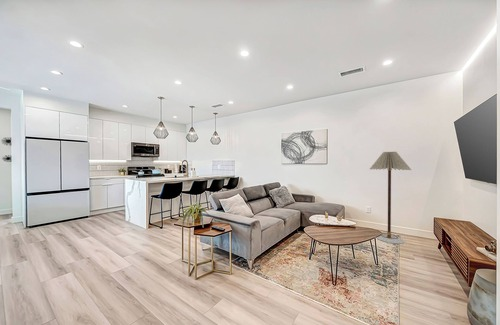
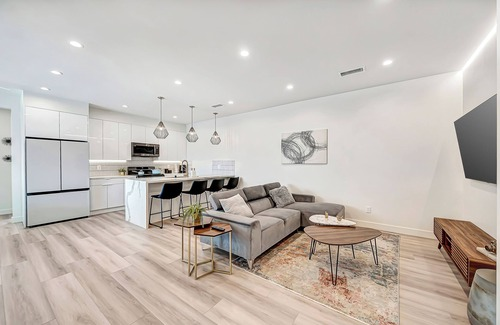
- floor lamp (389, 195)
